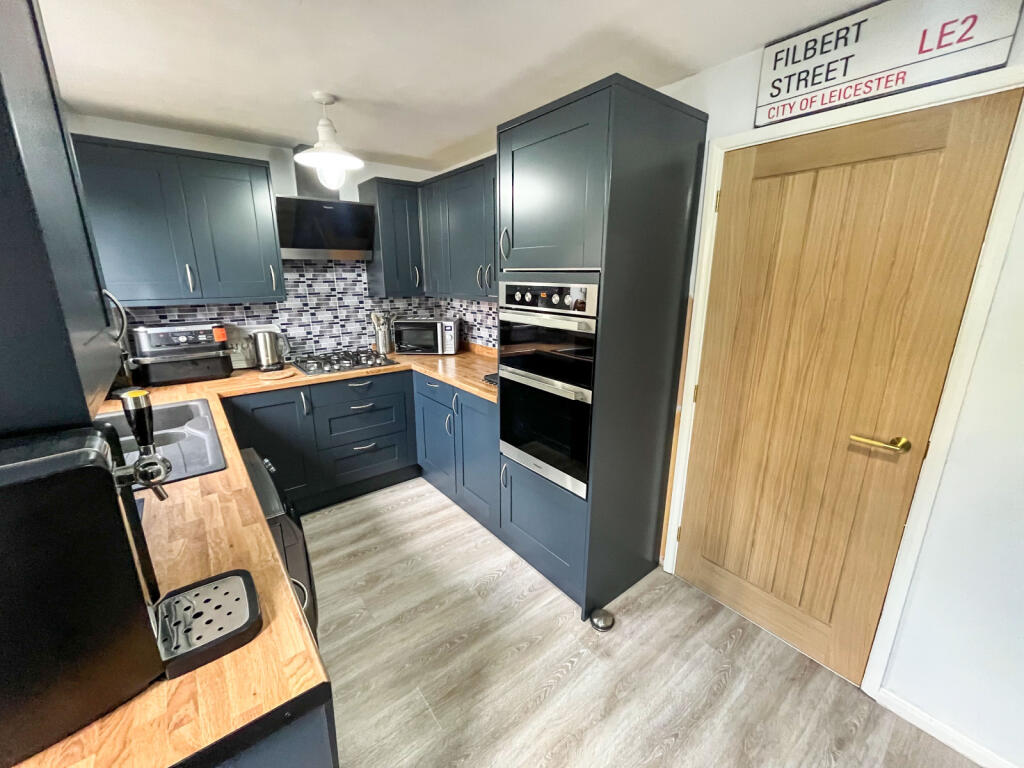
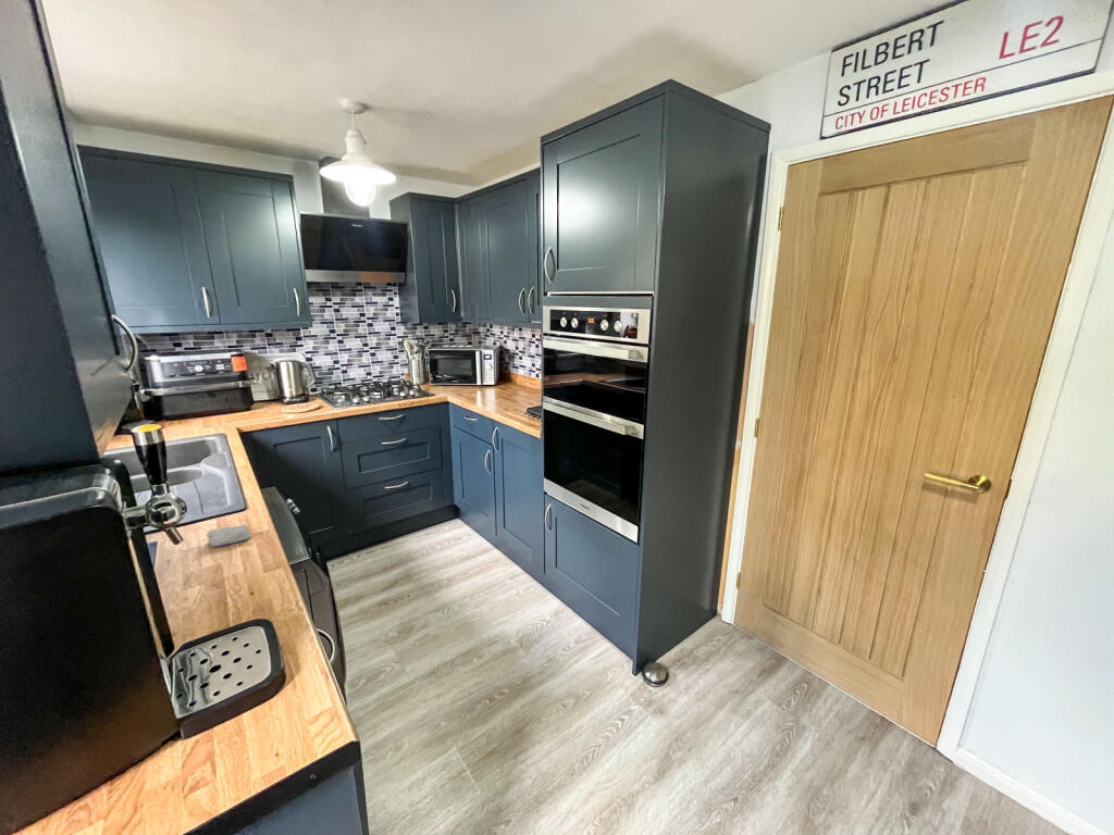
+ soap bar (228, 534)
